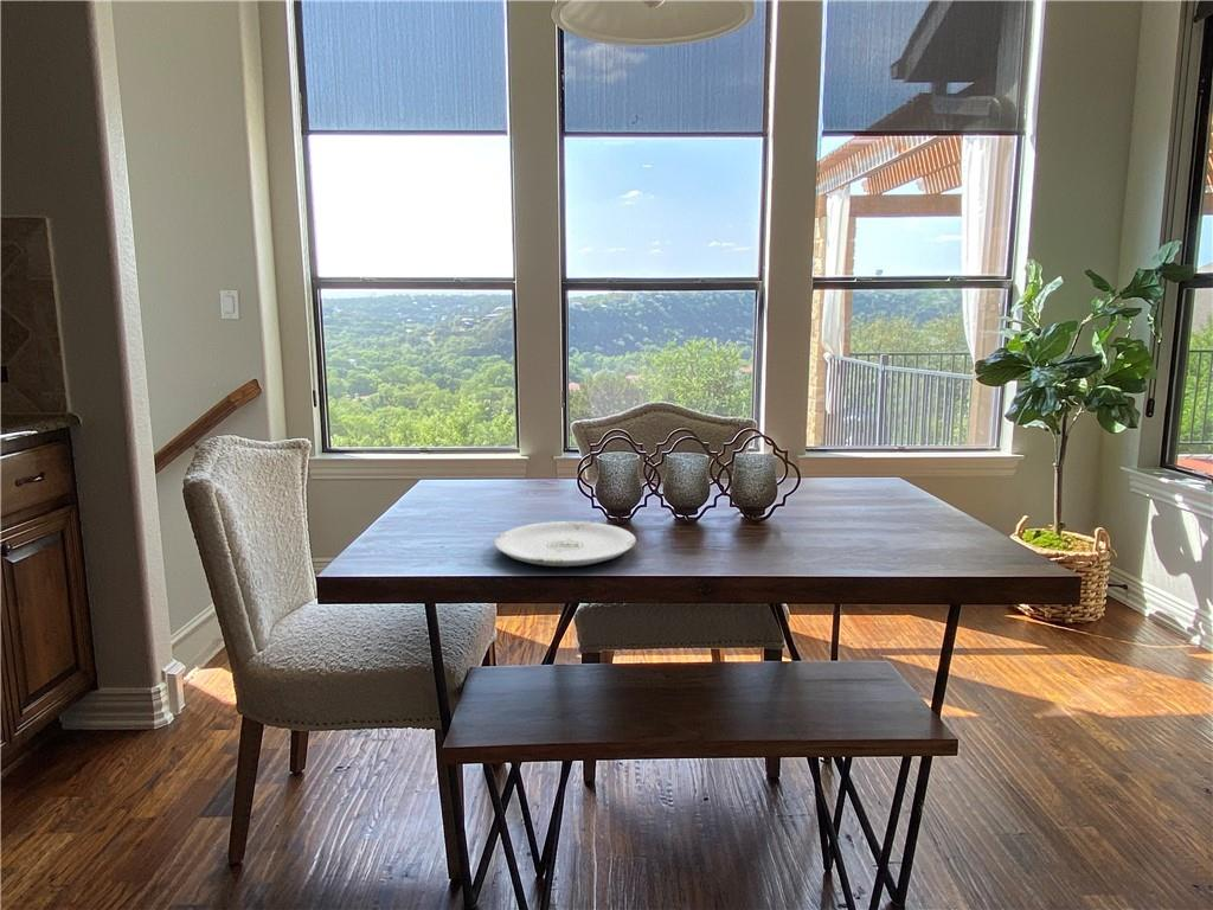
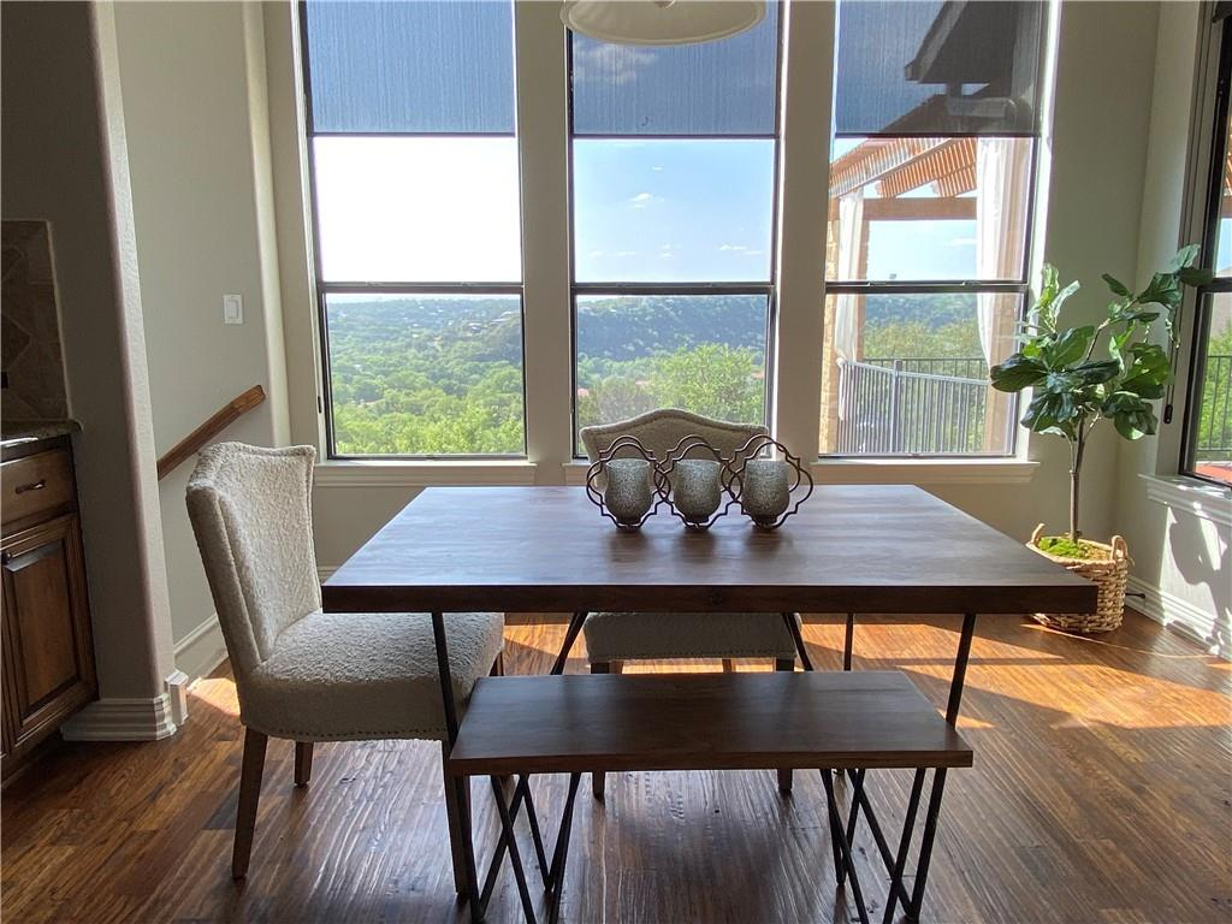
- plate (565, 544)
